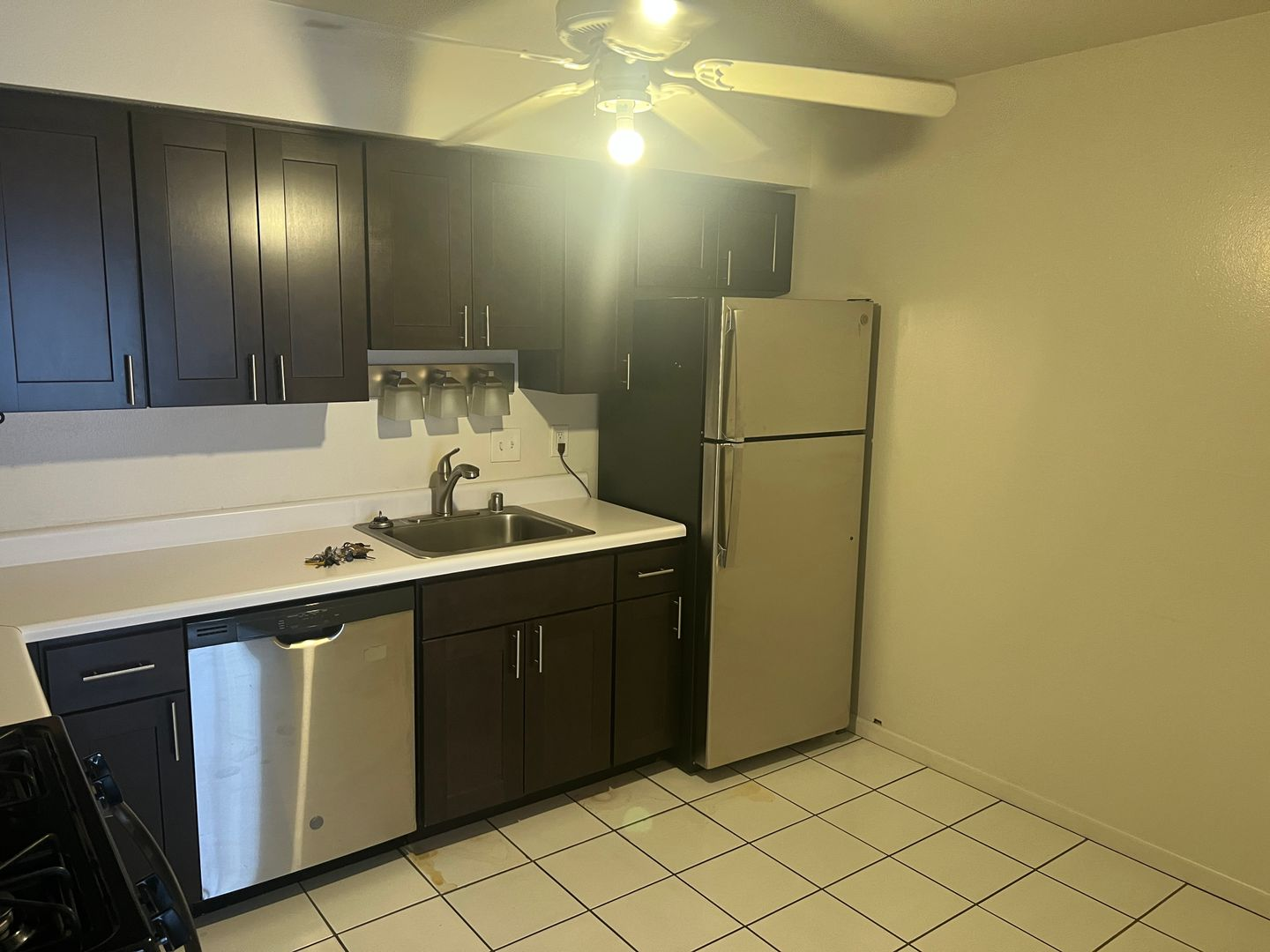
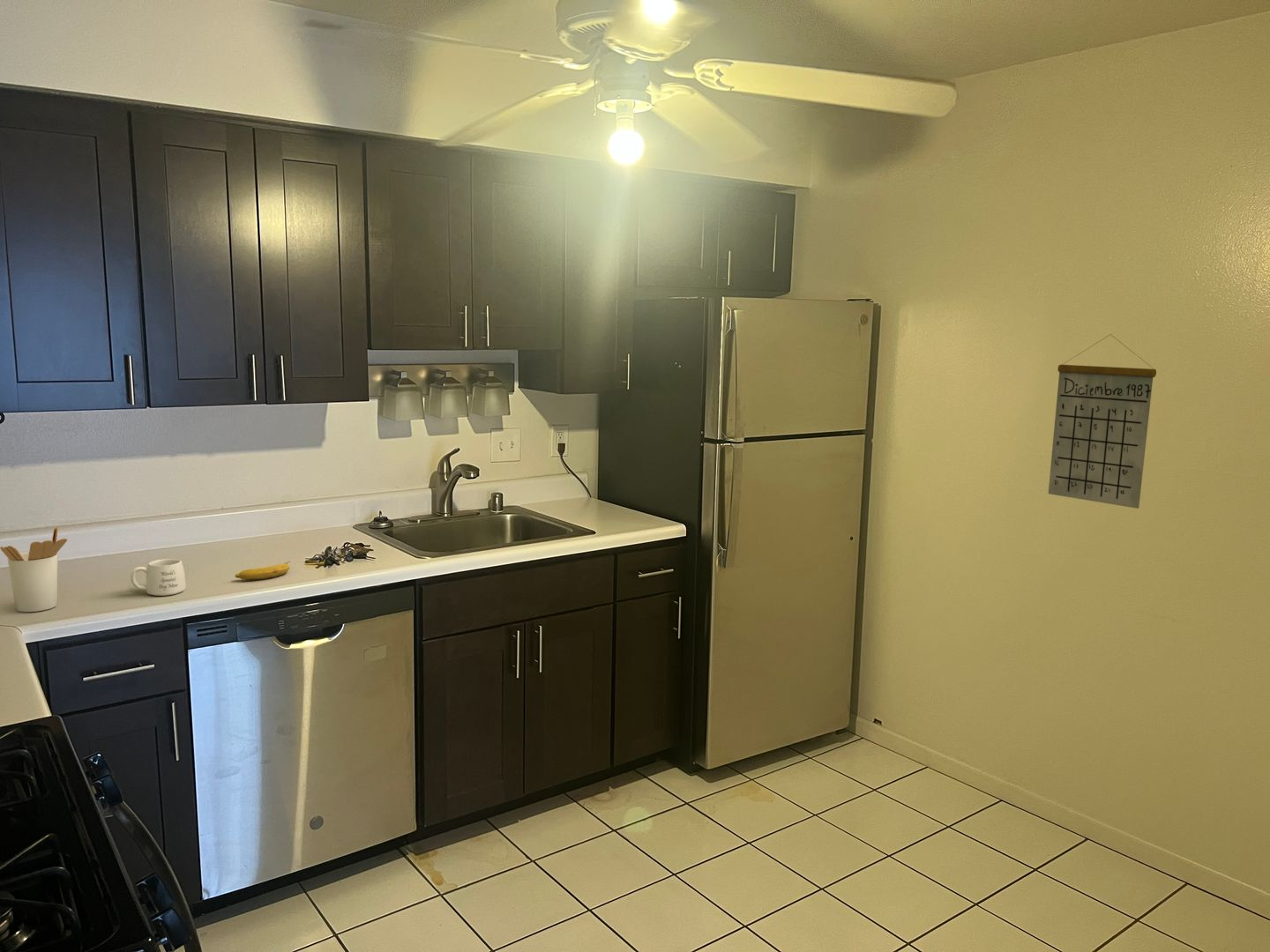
+ utensil holder (40, 570)
+ mug (158, 577)
+ banana (265, 569)
+ calendar (1100, 418)
